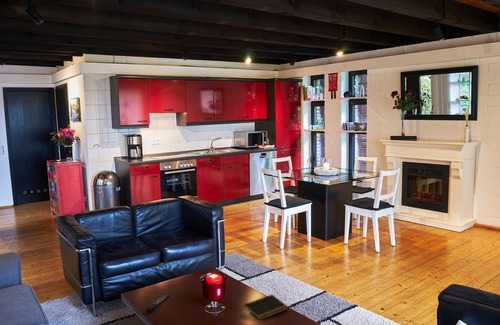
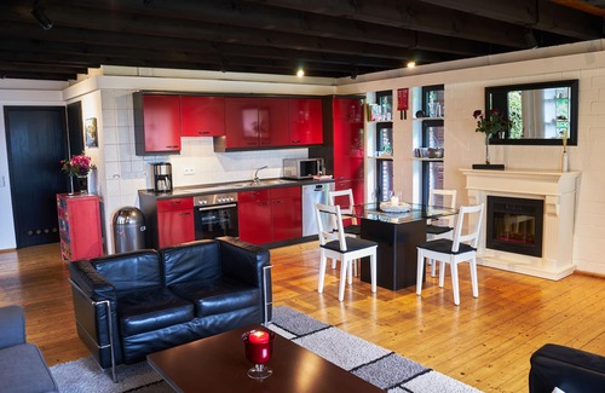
- remote control (158, 302)
- notepad (266, 306)
